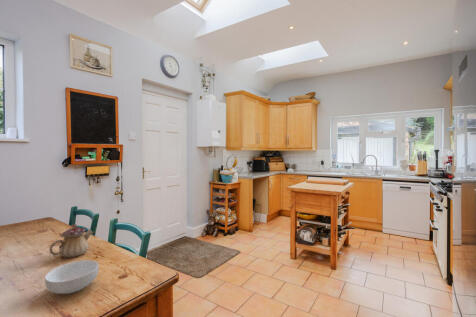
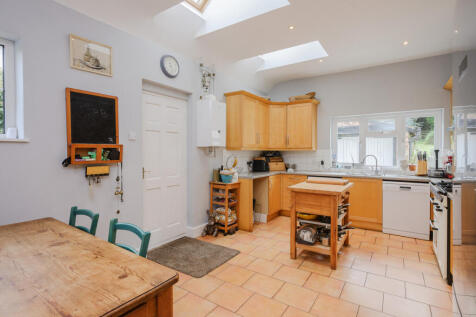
- teapot (72, 239)
- cereal bowl (73, 278)
